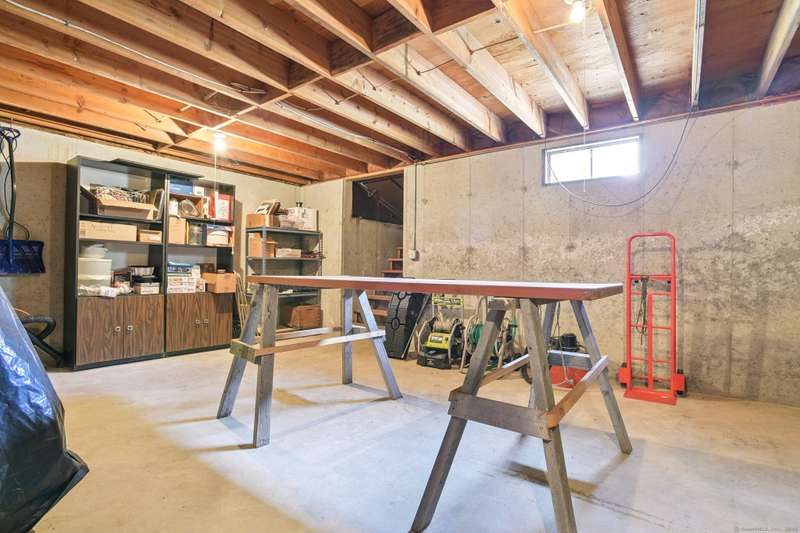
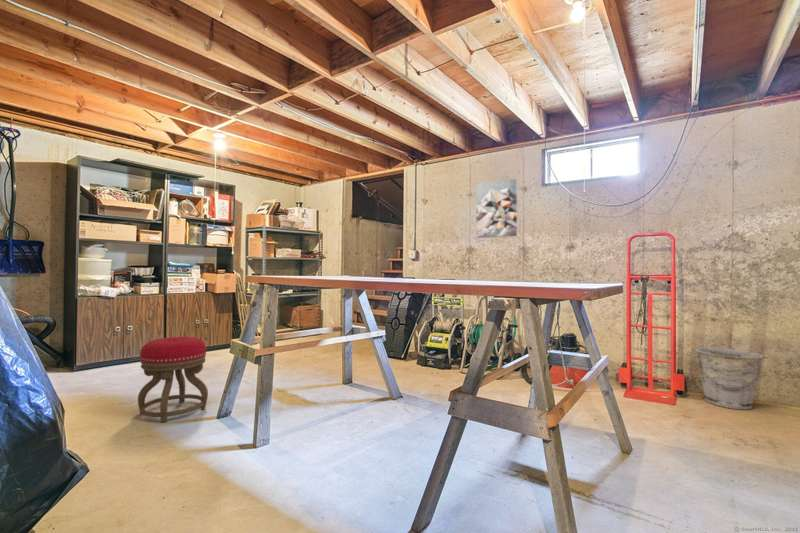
+ wall art (496, 209)
+ stool (173, 375)
+ bucket (727, 377)
